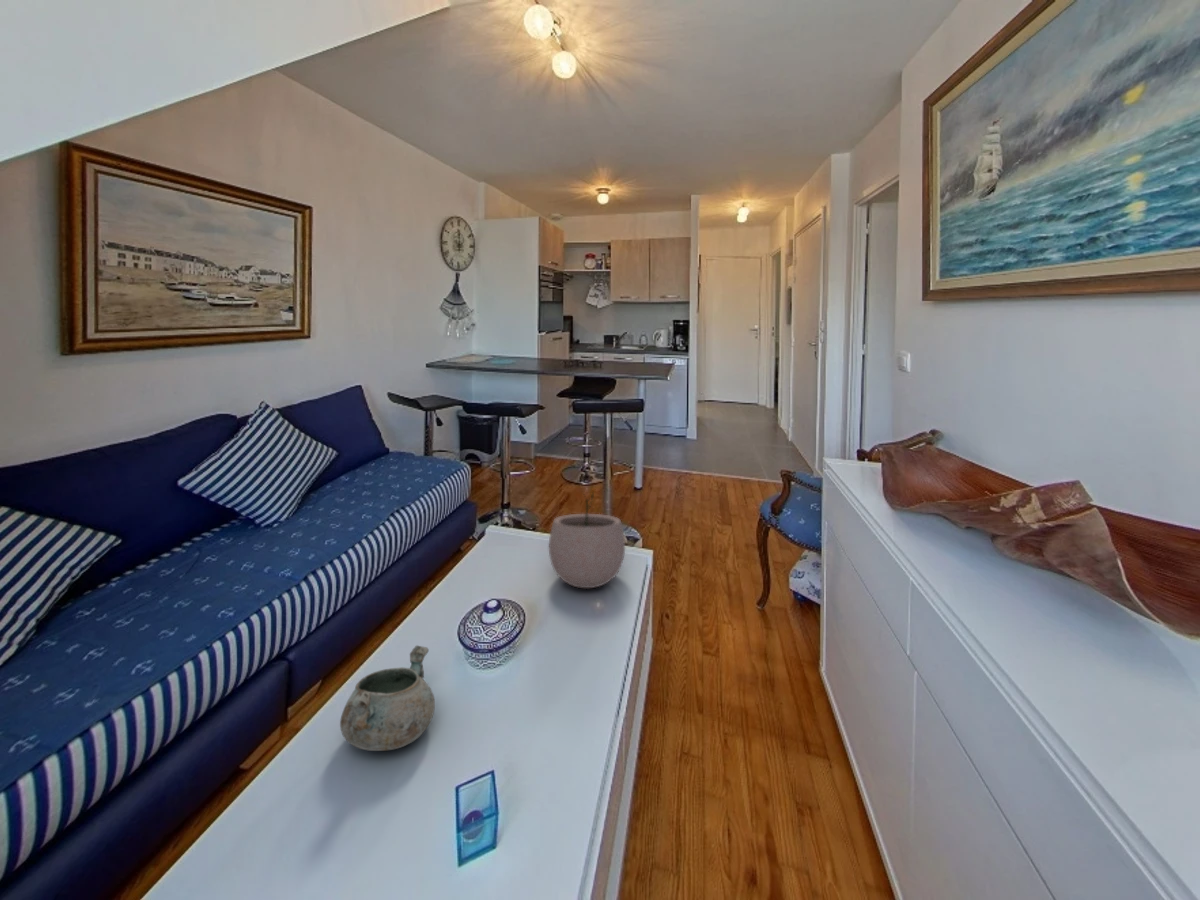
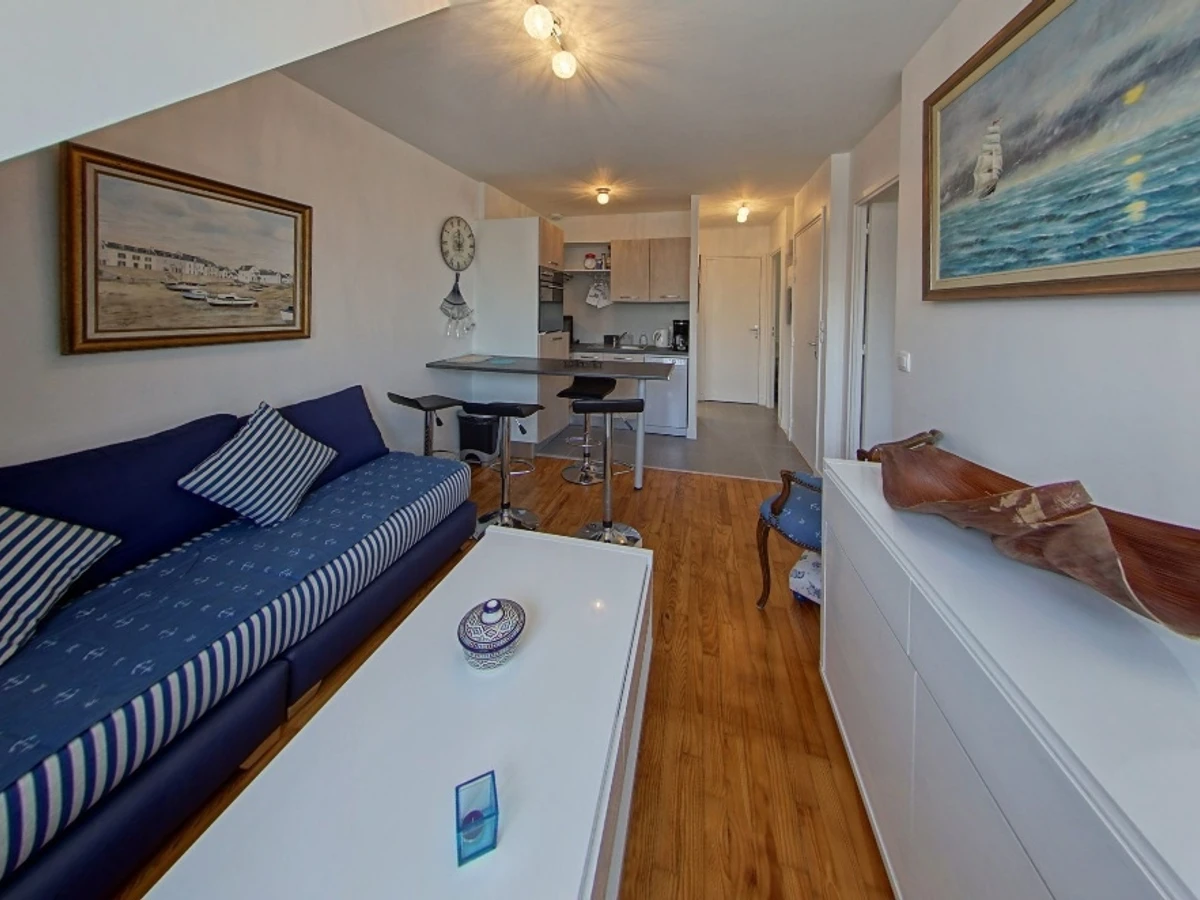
- decorative bowl (390, 701)
- plant pot (587, 538)
